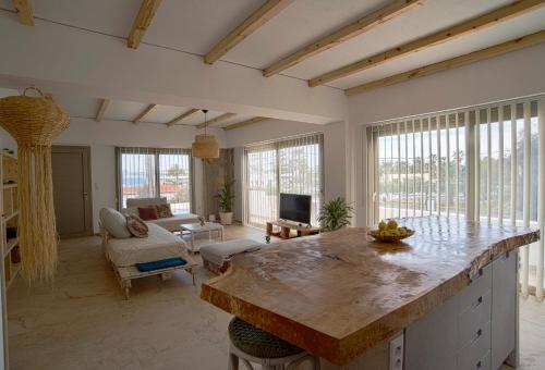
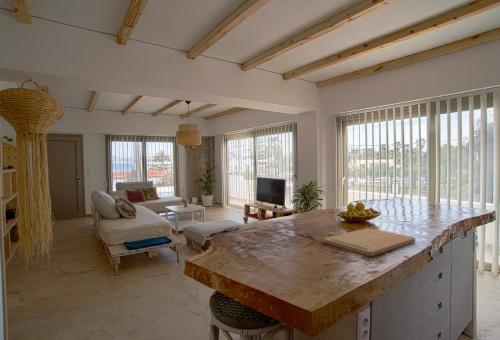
+ cutting board (369, 239)
